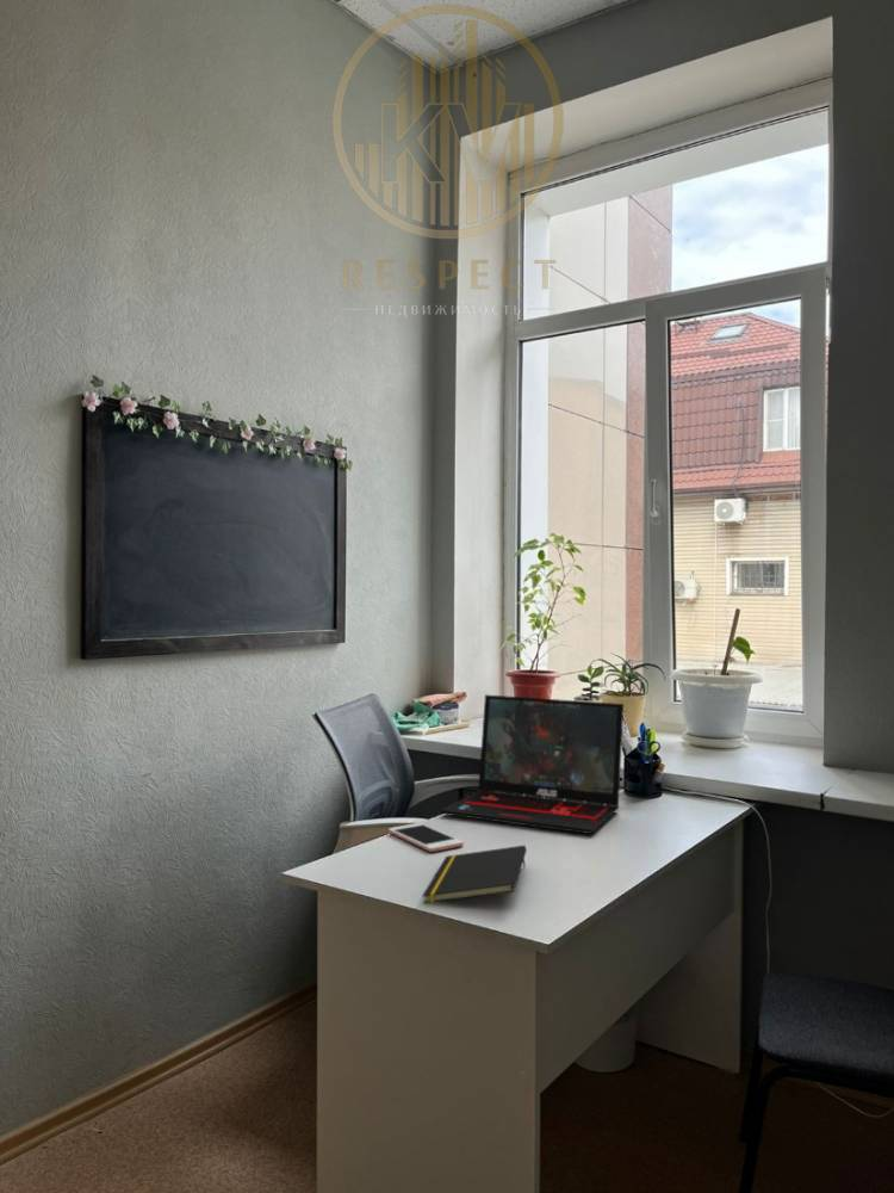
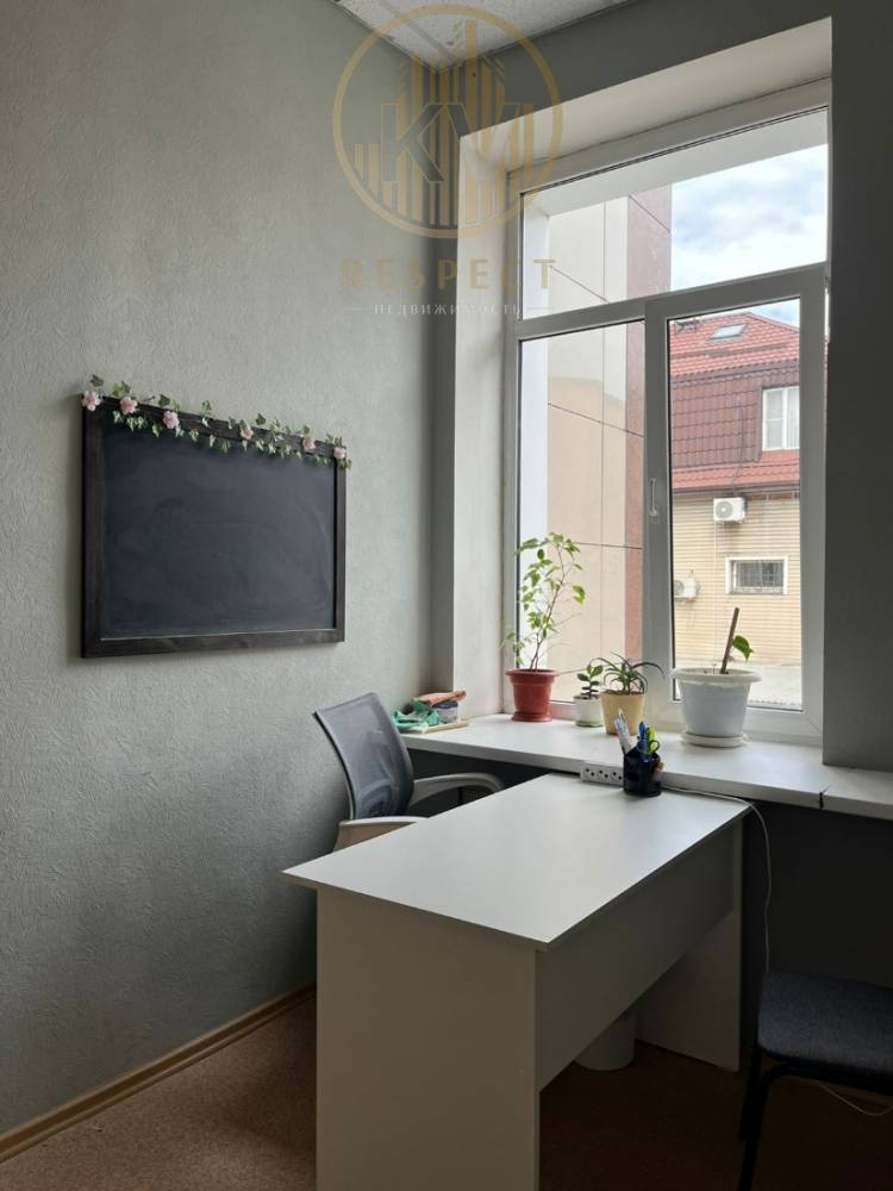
- laptop (533, 759)
- notepad (477, 872)
- cell phone (424, 836)
